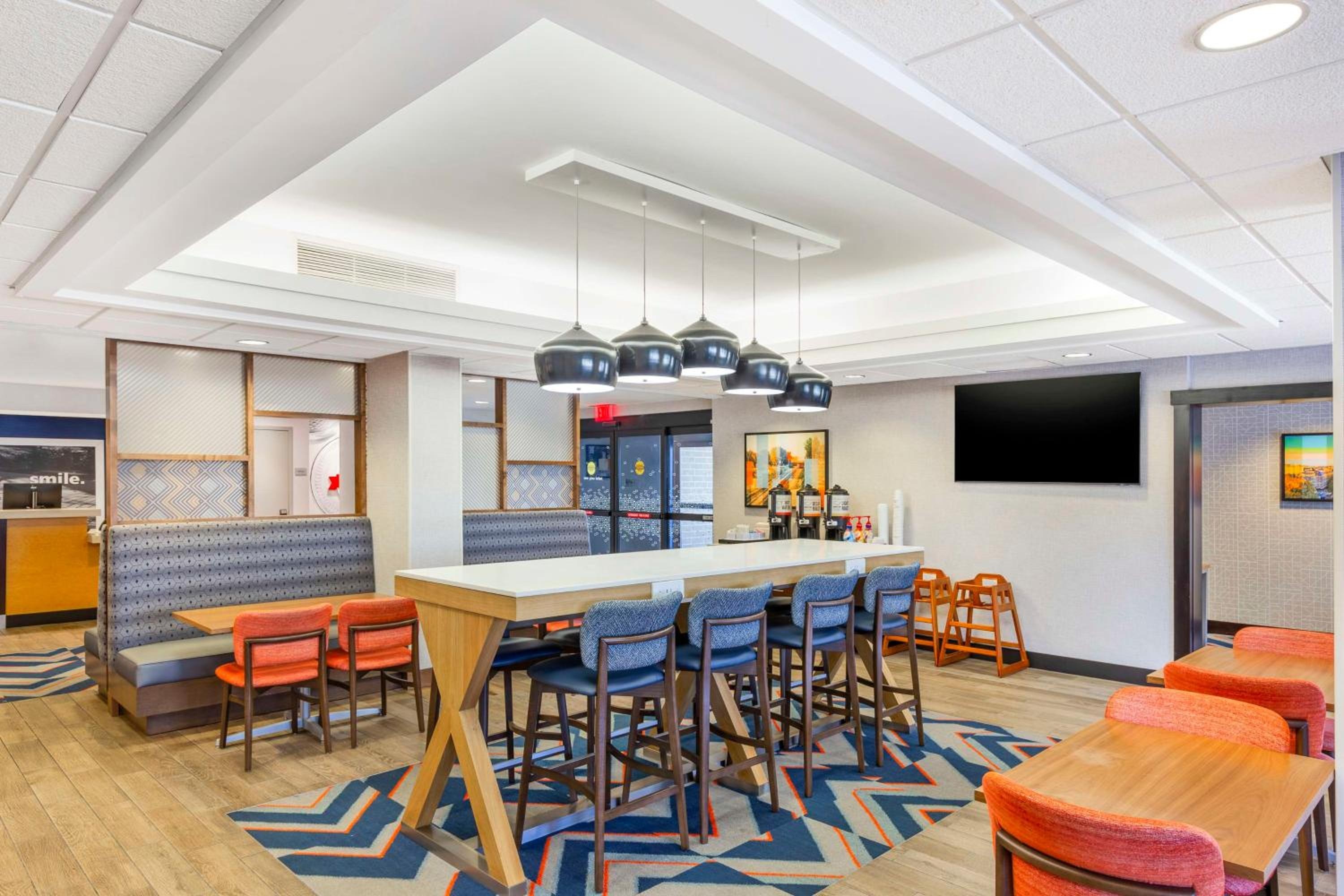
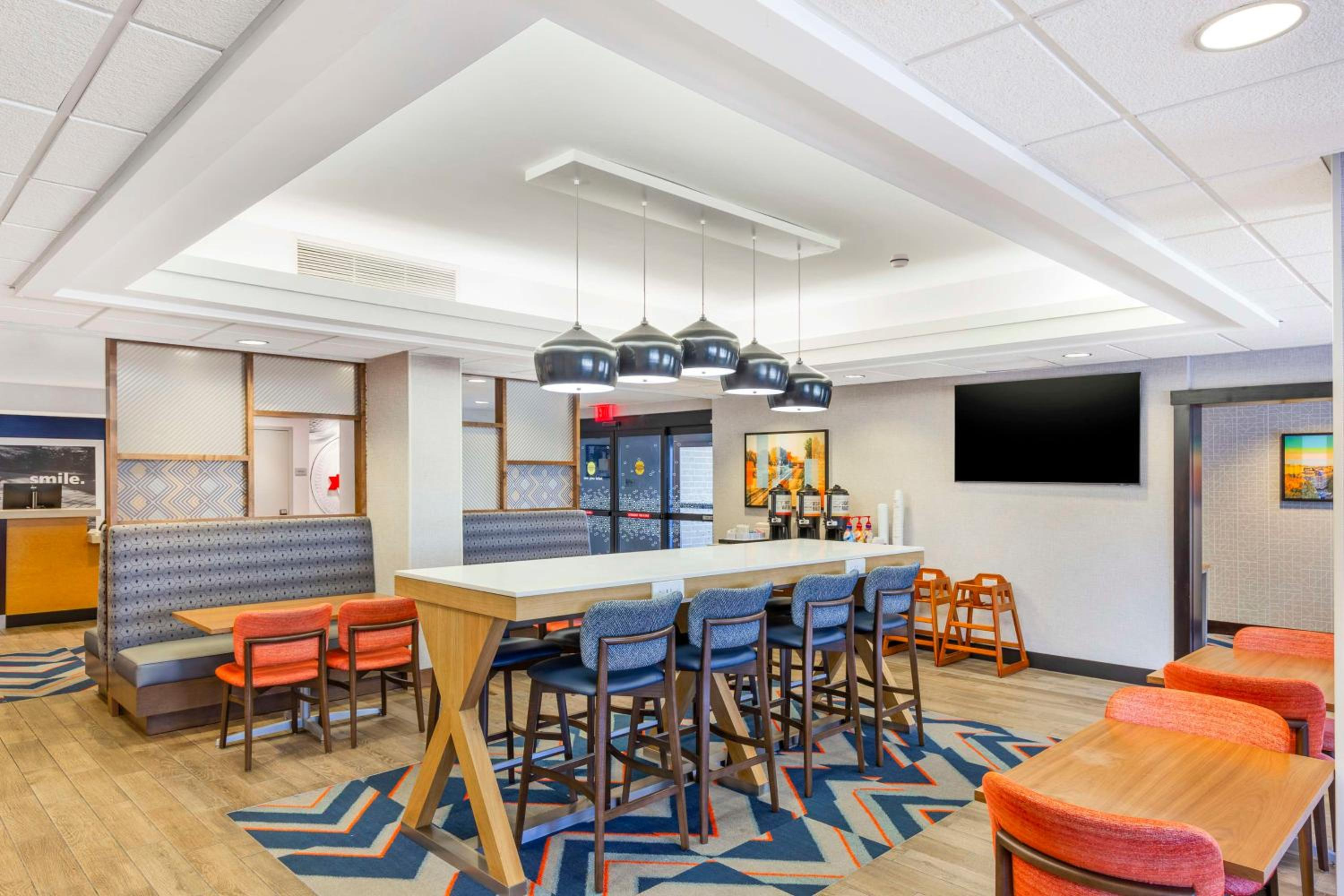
+ smoke detector (899, 261)
